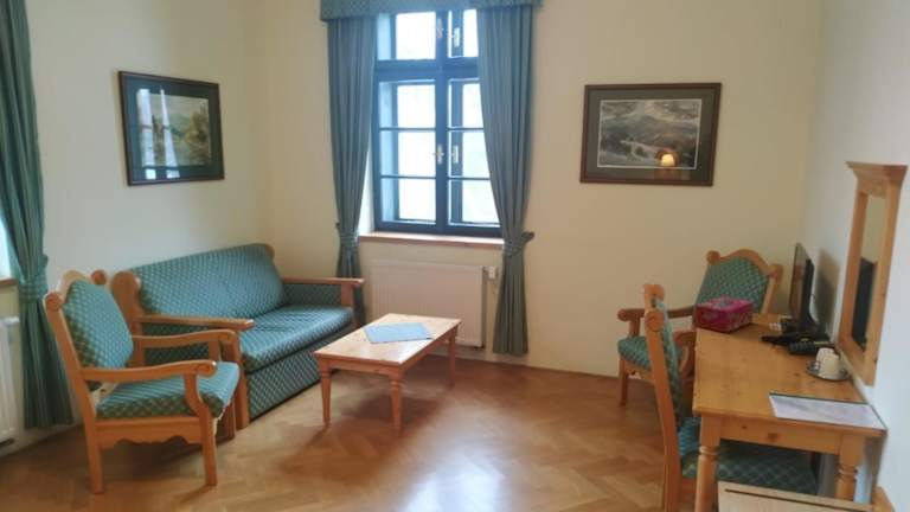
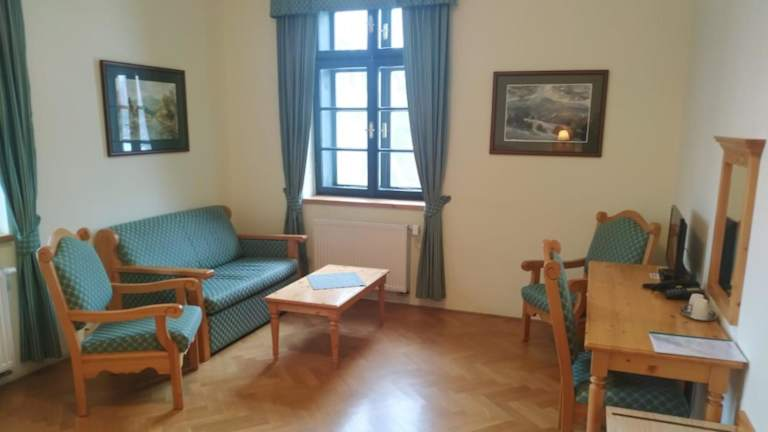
- tissue box (724, 313)
